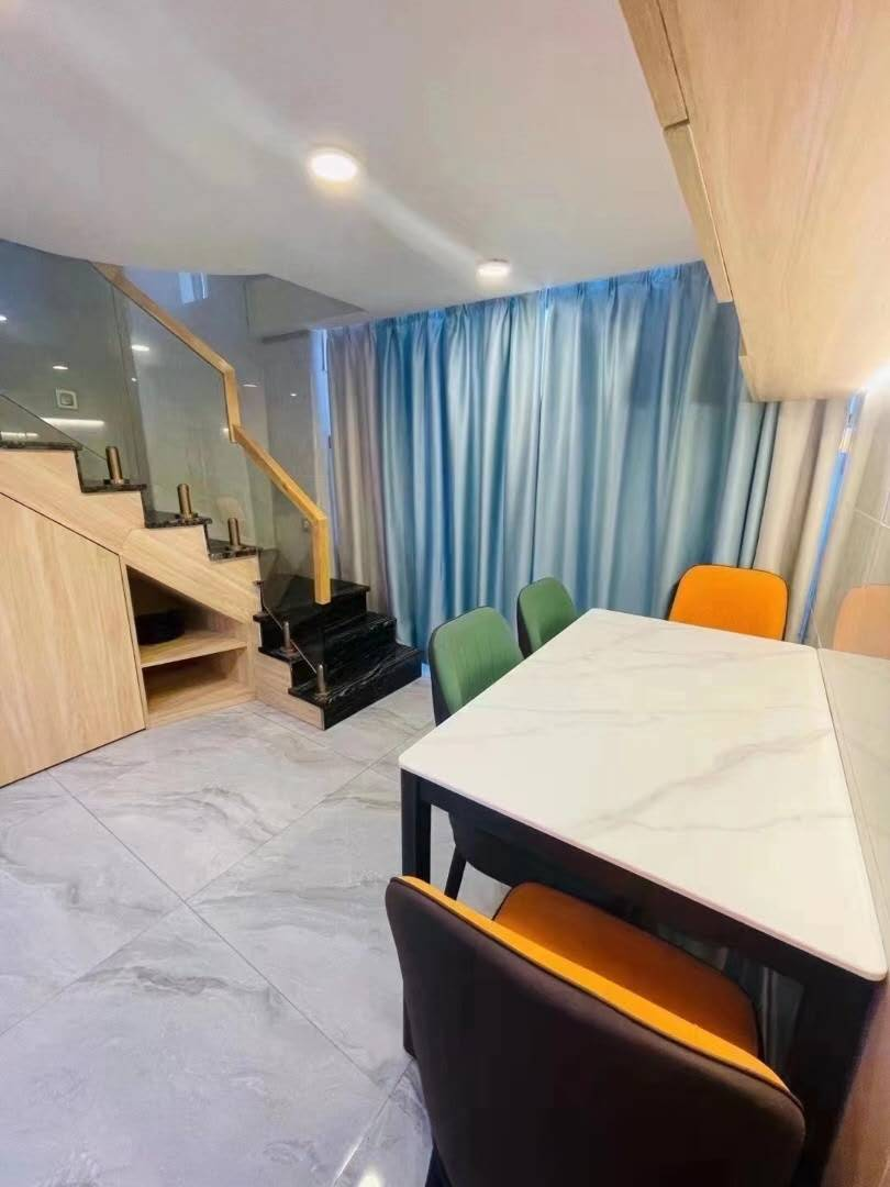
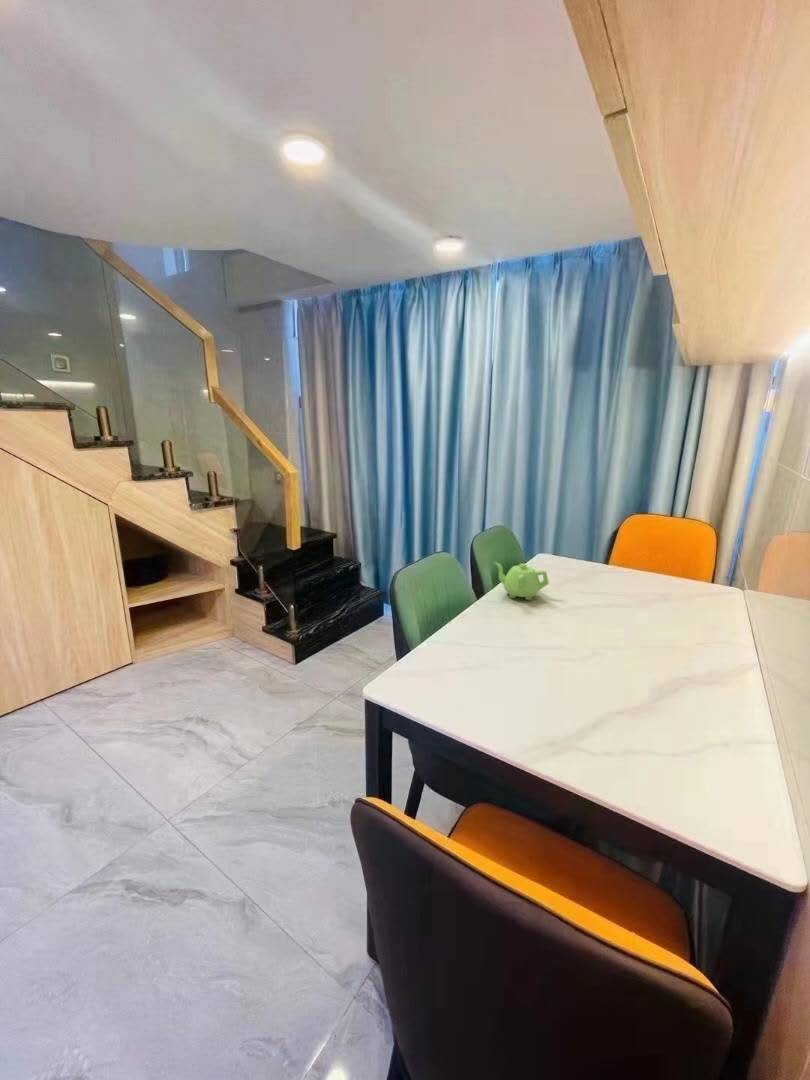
+ teapot (520, 580)
